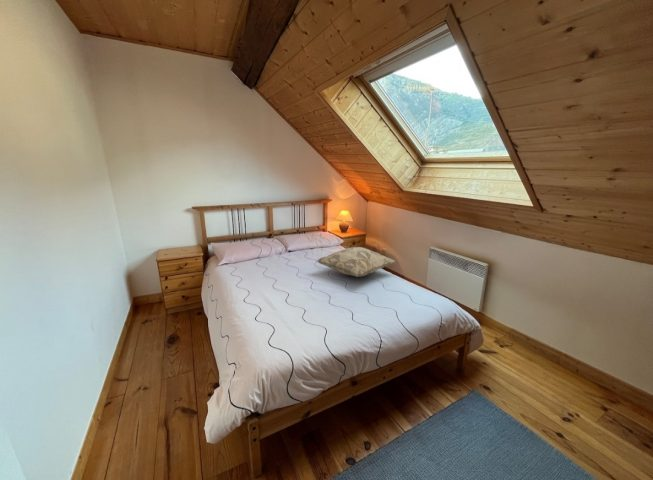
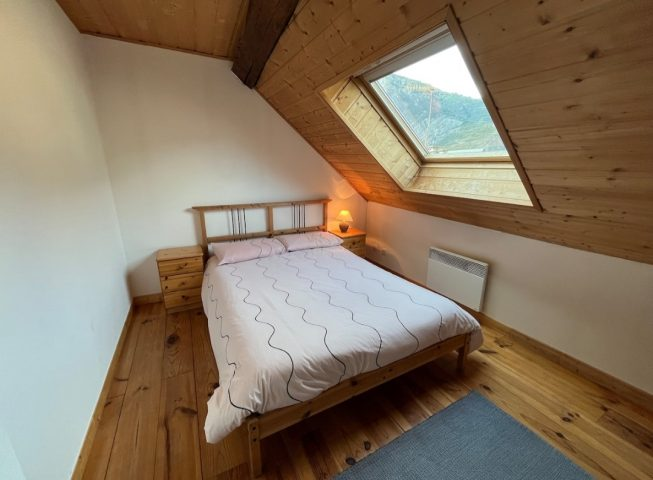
- decorative pillow (355, 261)
